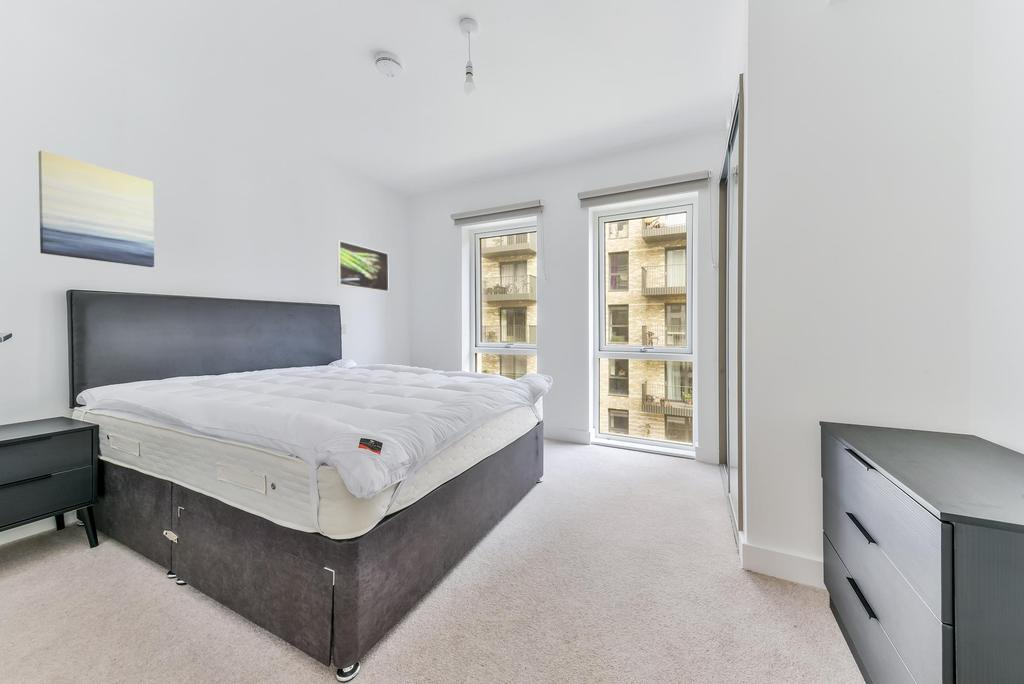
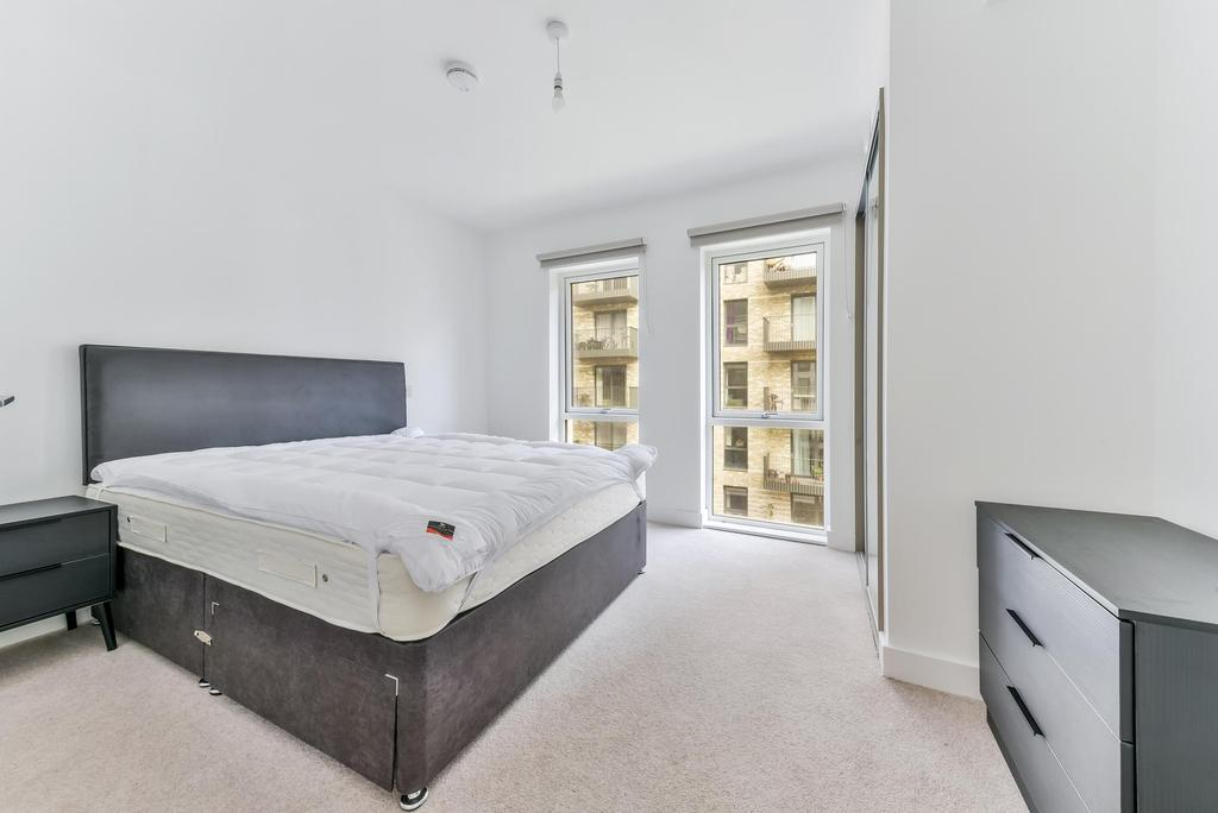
- wall art (101, 214)
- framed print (364, 268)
